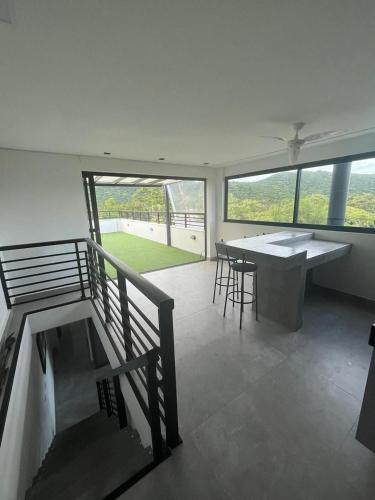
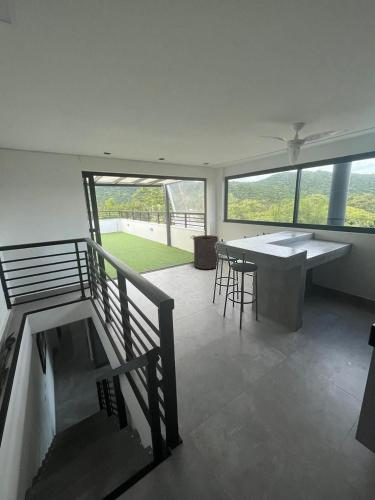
+ trash can (206, 252)
